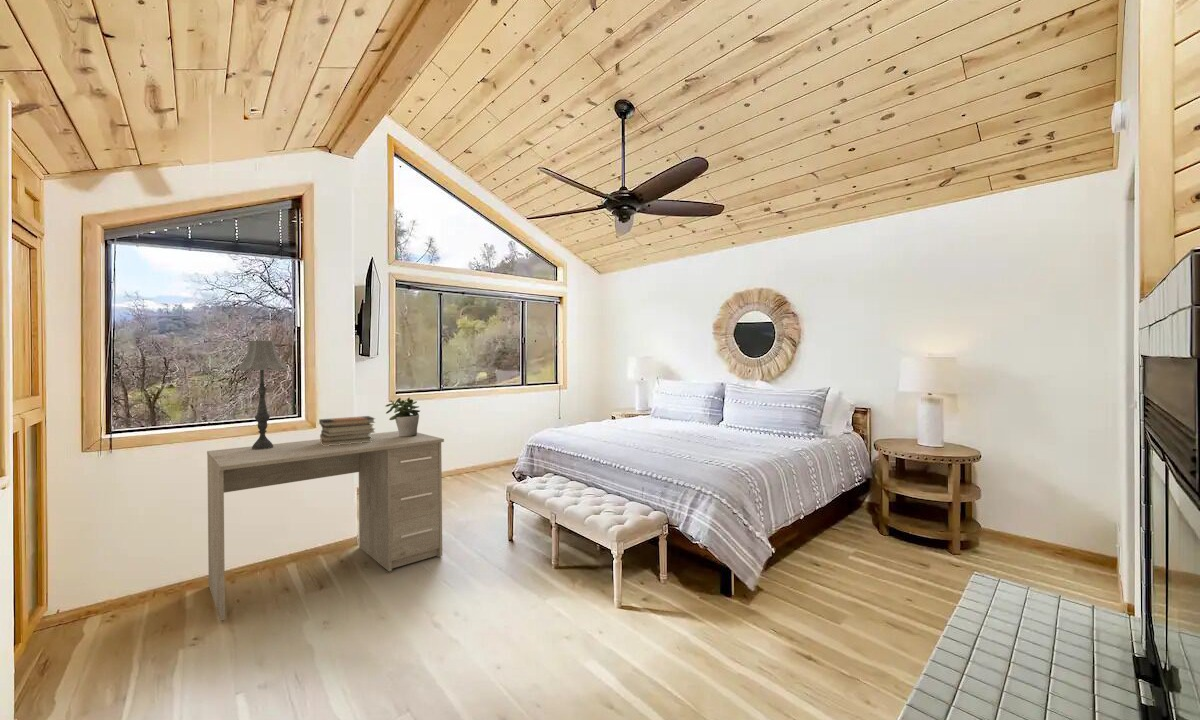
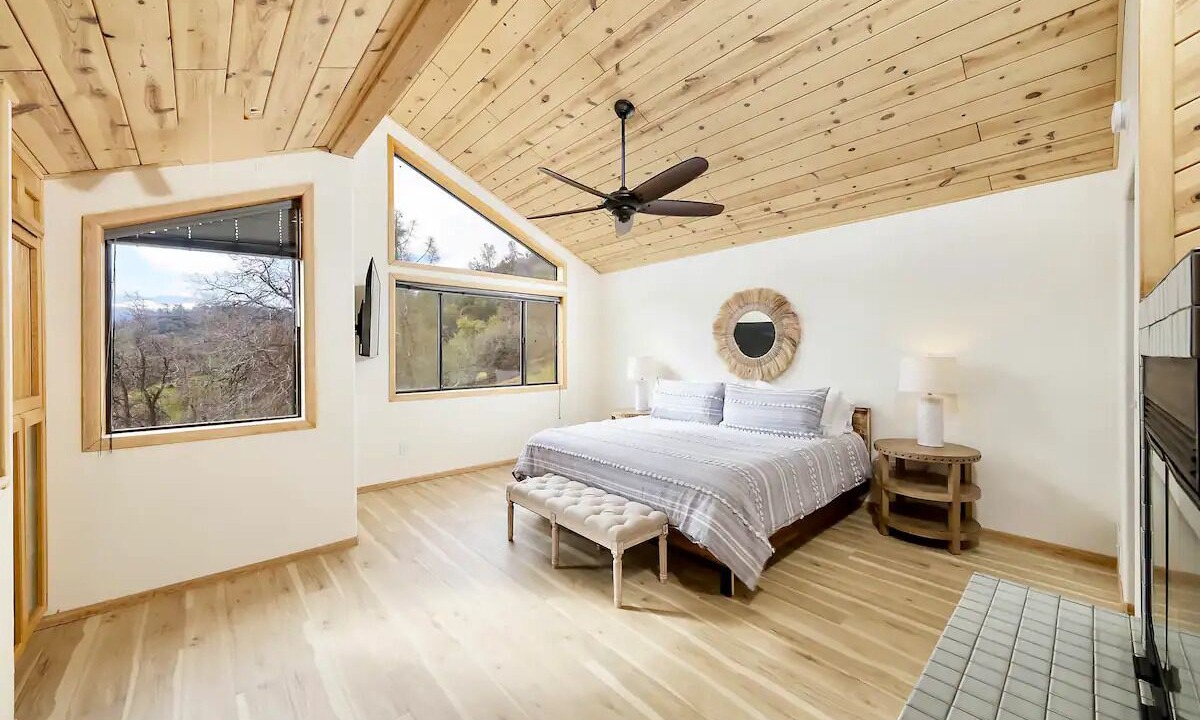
- potted plant (402, 415)
- desk (359, 507)
- table lamp (262, 394)
- book stack (347, 430)
